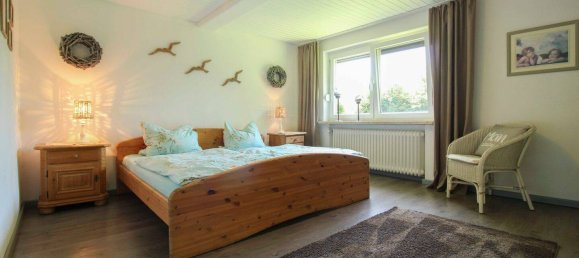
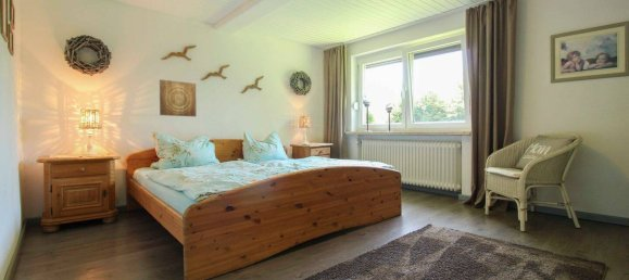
+ wall art (178, 99)
